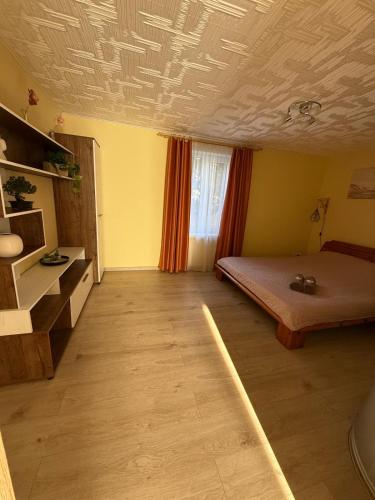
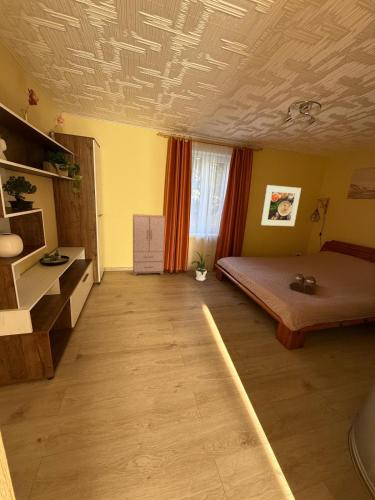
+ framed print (281, 206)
+ house plant (200, 265)
+ cabinet (148, 245)
